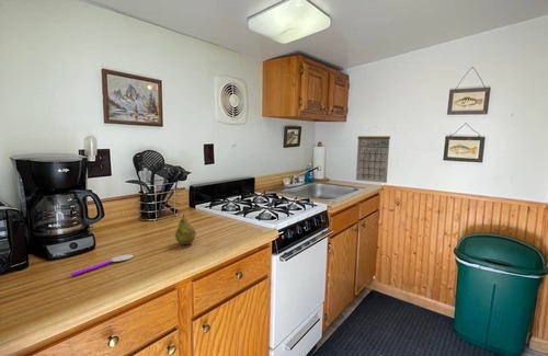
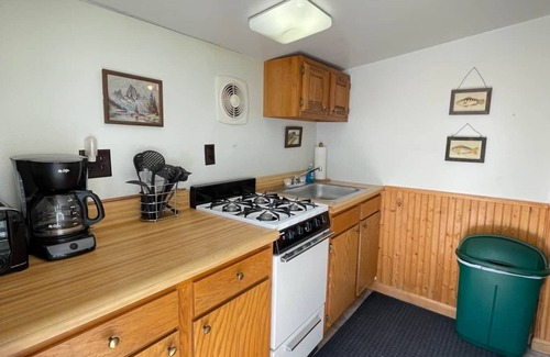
- fruit (185, 229)
- spoon (104, 263)
- calendar (372, 153)
